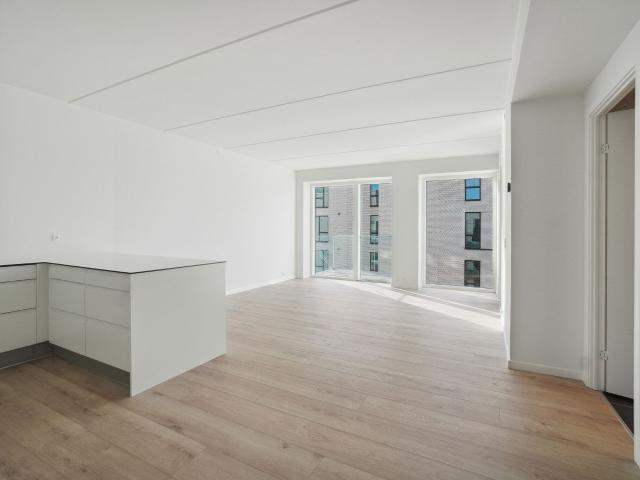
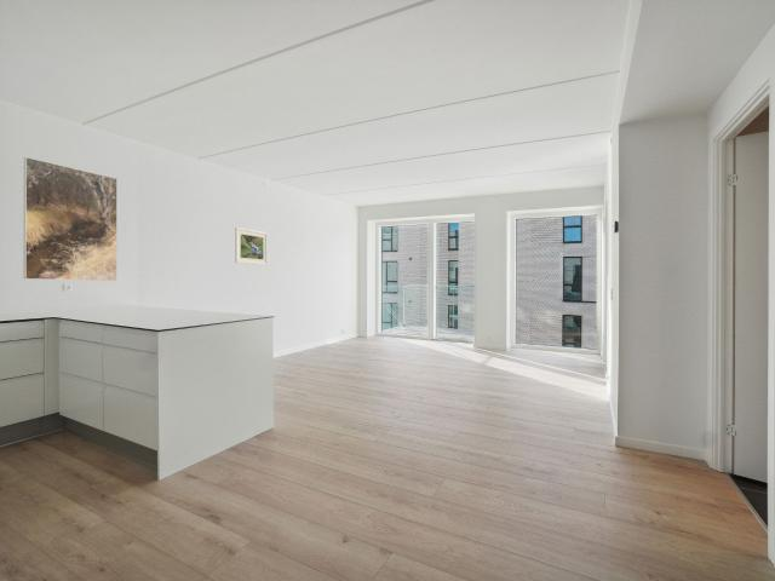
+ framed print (252, 247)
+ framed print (74, 224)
